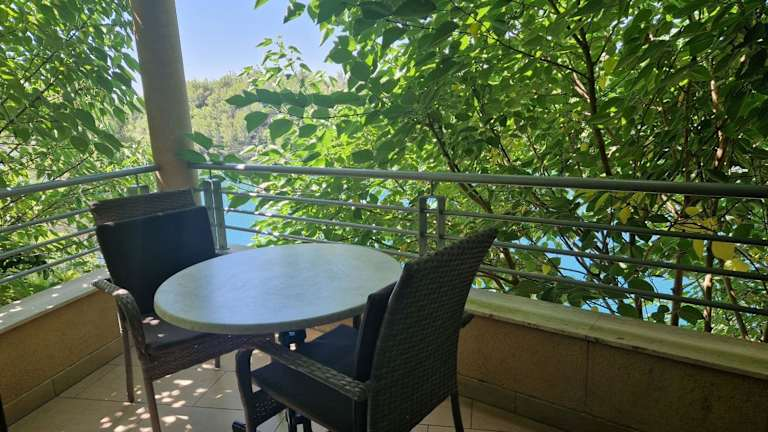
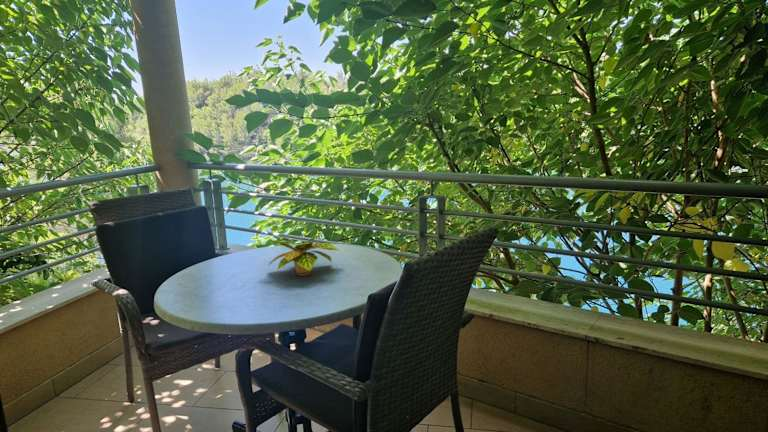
+ plant (306, 253)
